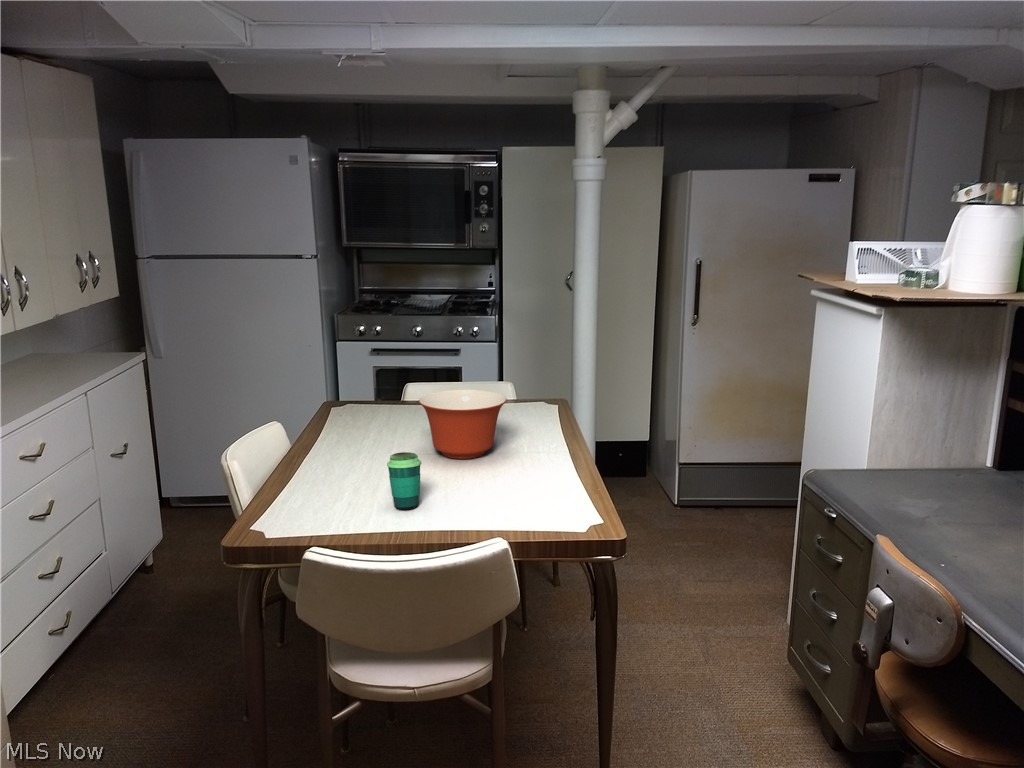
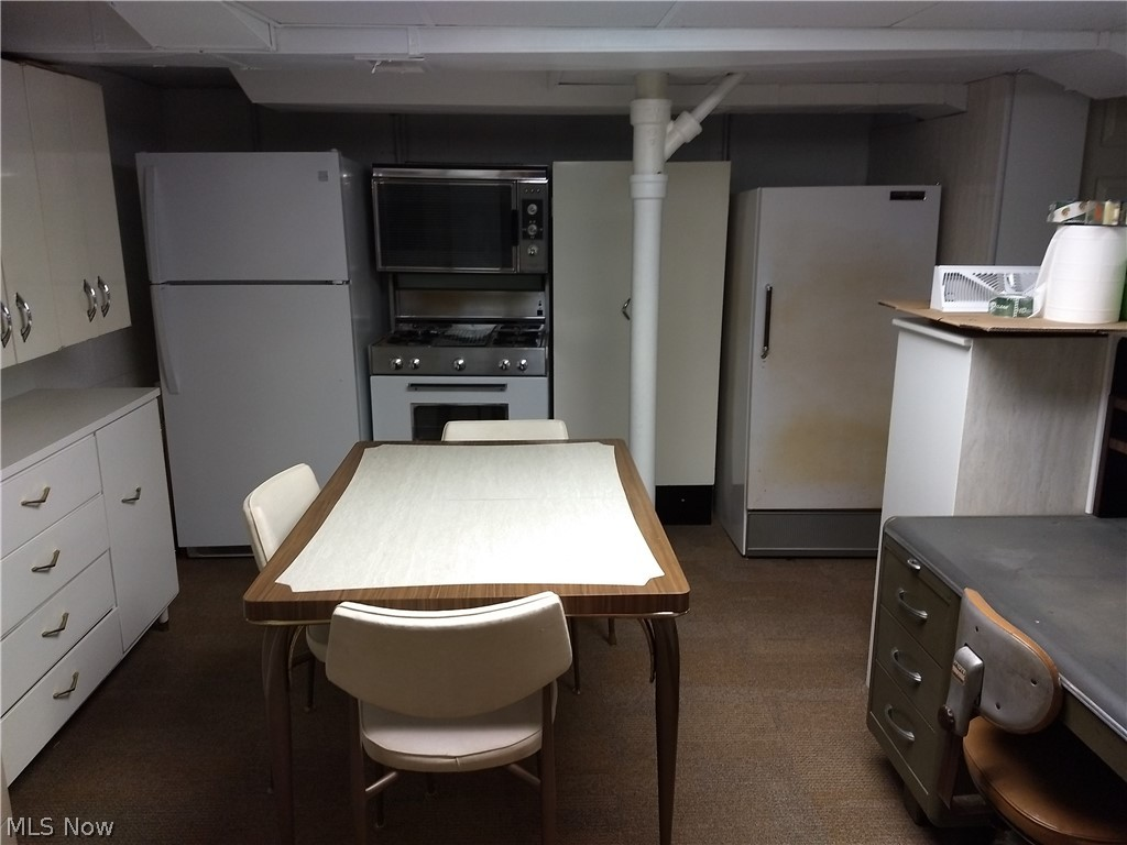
- mixing bowl (463, 425)
- cup (404, 480)
